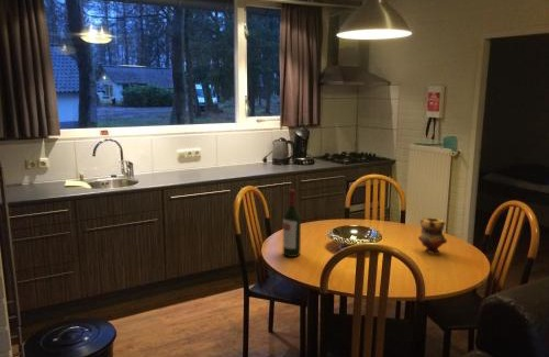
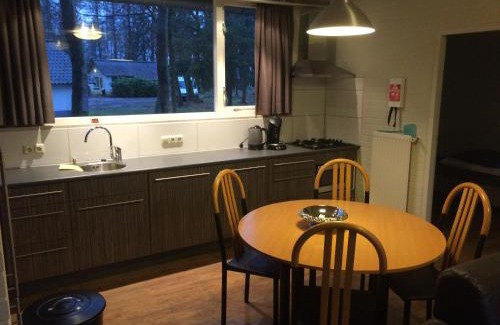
- teapot (433, 232)
- wine bottle (291, 222)
